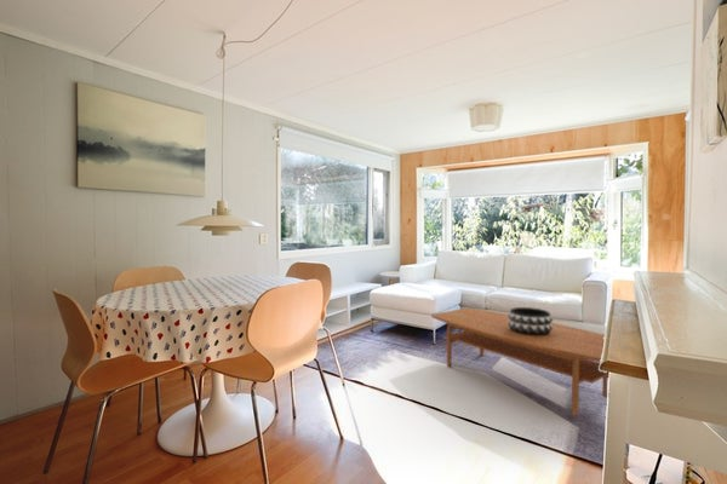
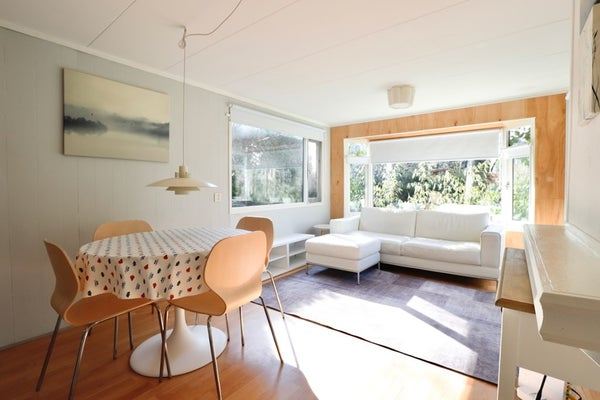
- coffee table (519, 353)
- decorative bowl (529, 319)
